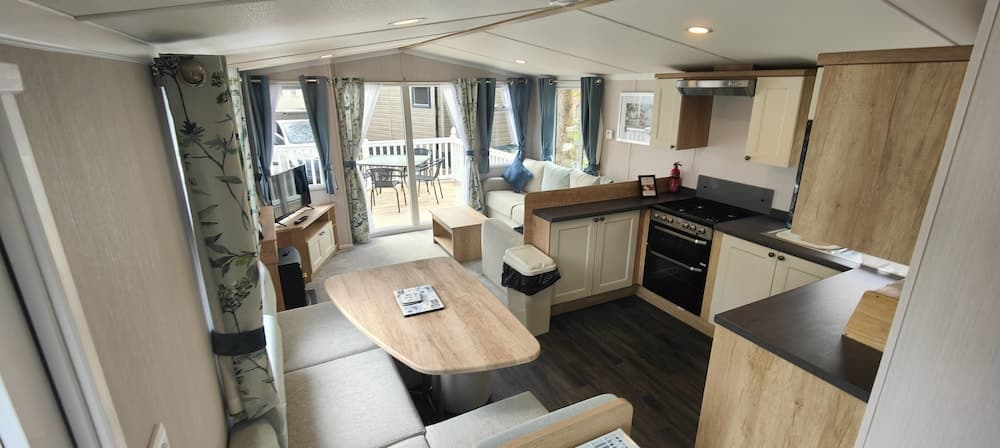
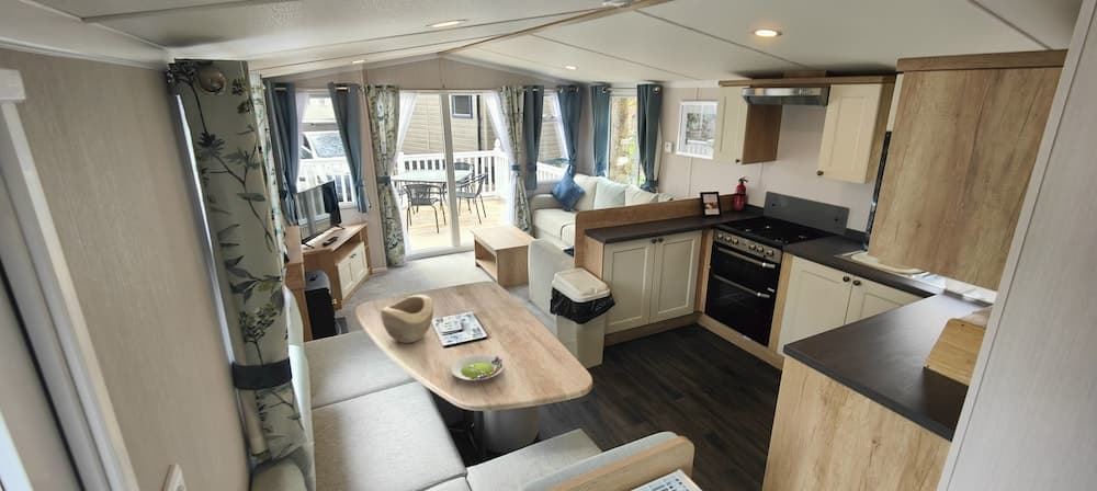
+ decorative bowl (408, 319)
+ salad plate (477, 367)
